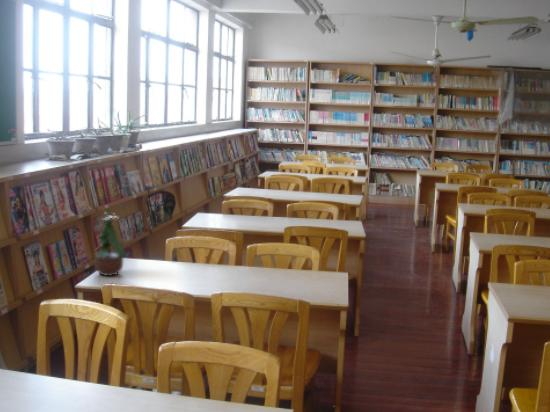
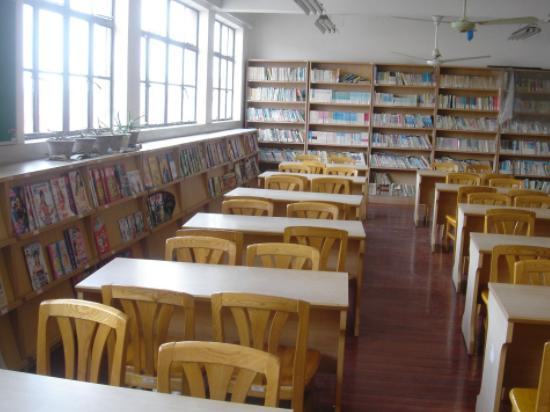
- potted plant (109, 240)
